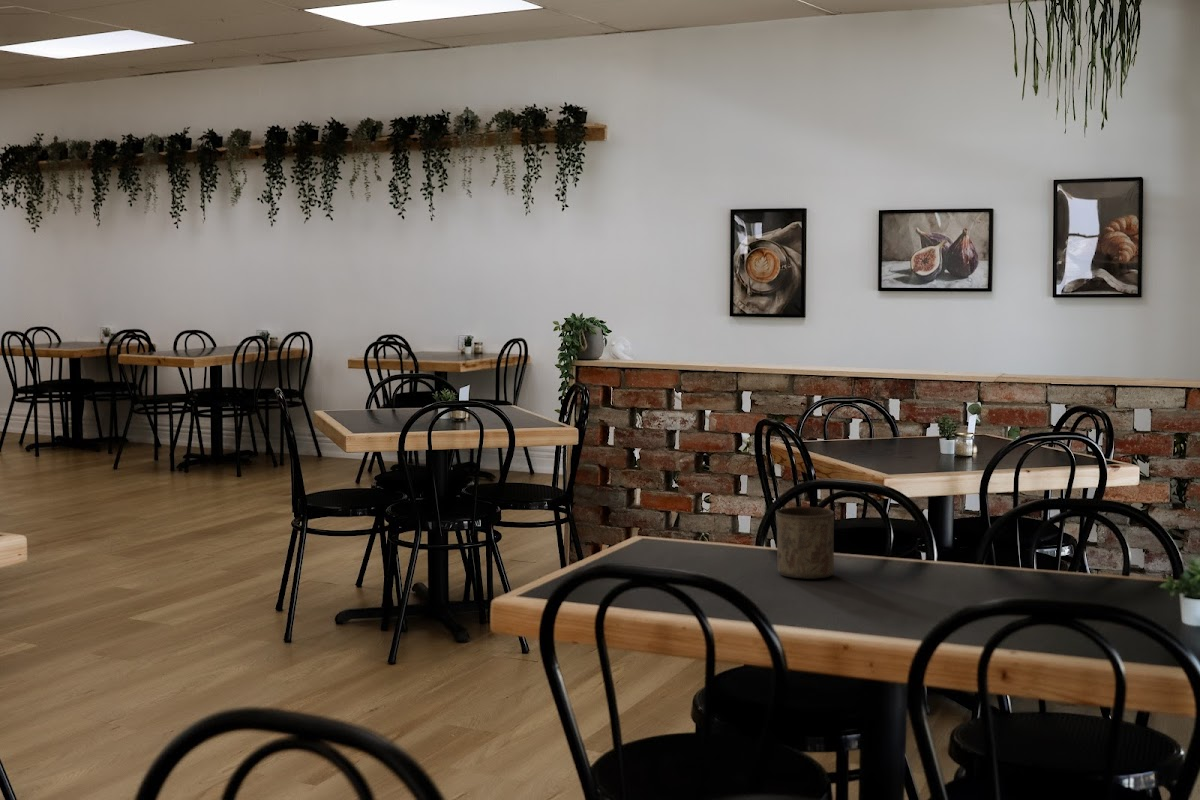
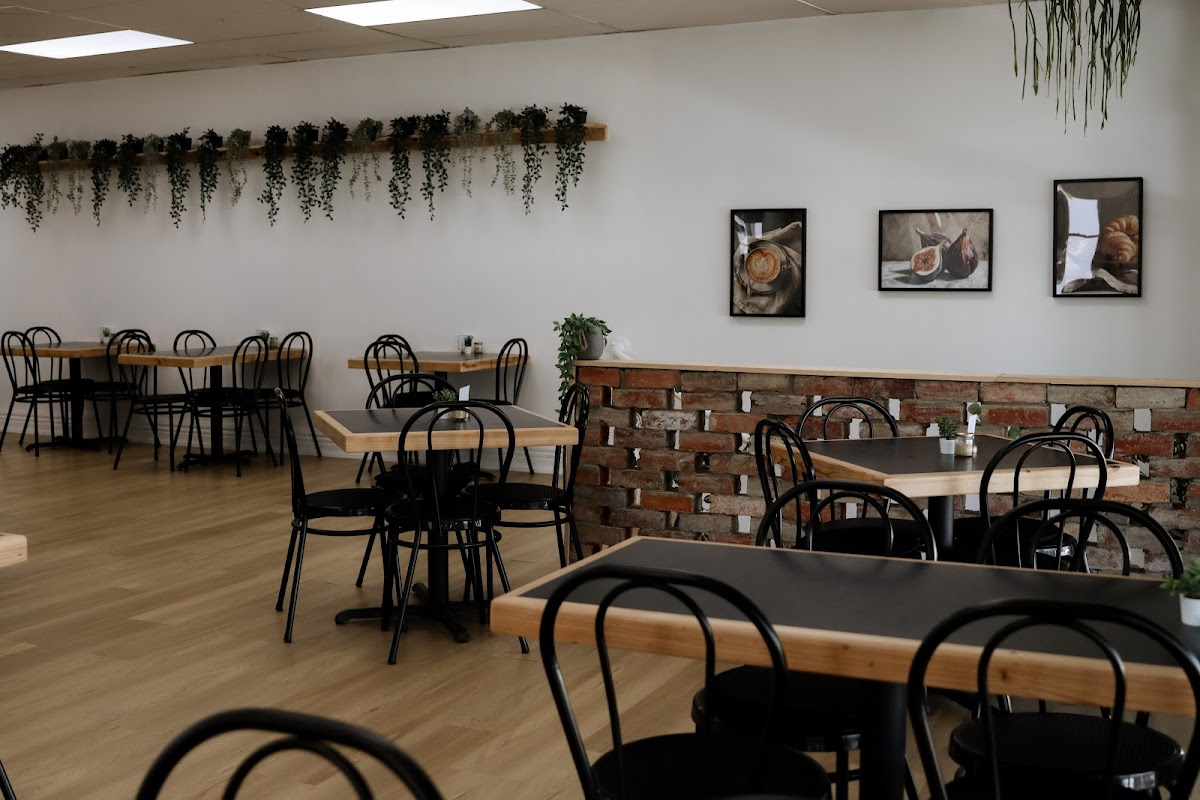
- cup (804, 542)
